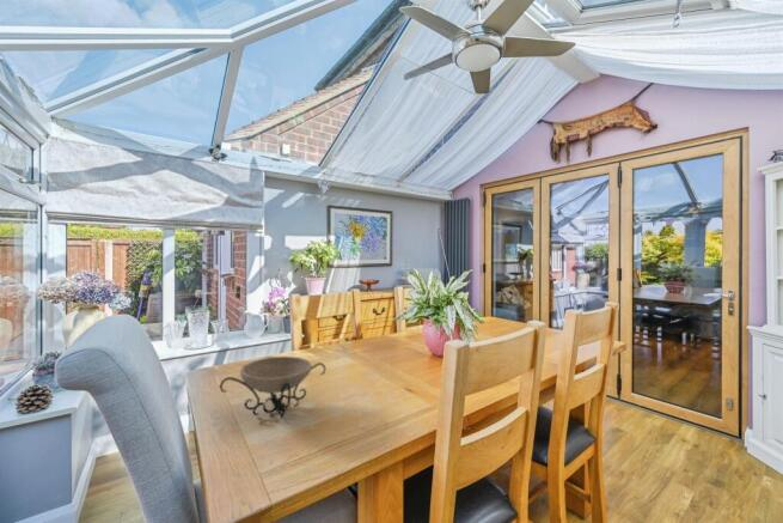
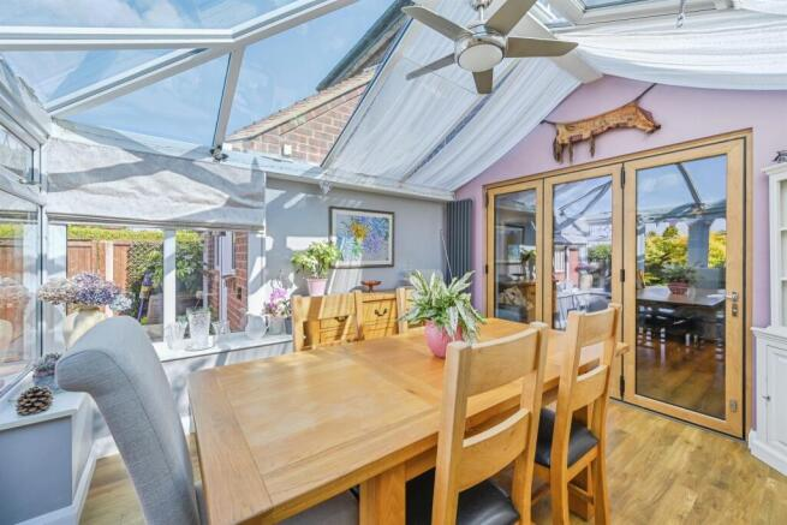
- decorative bowl (276, 389)
